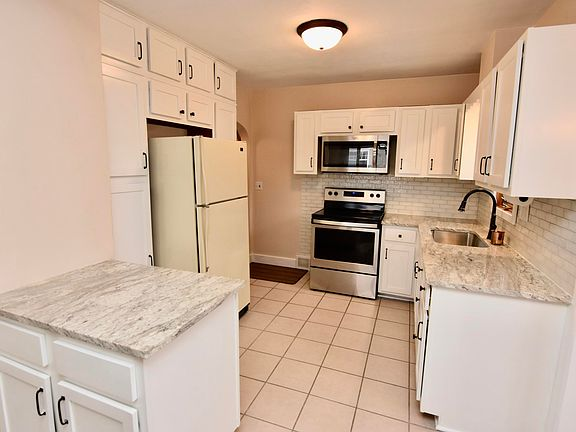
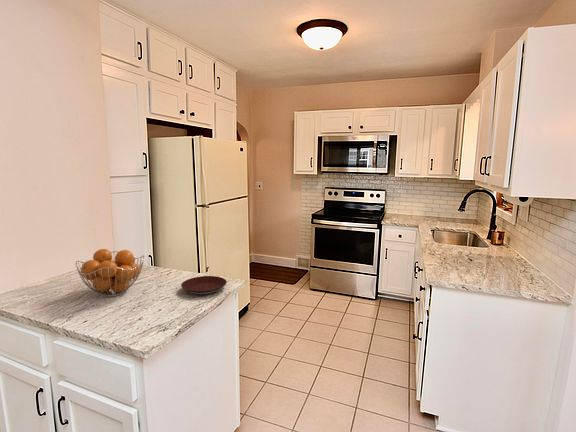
+ fruit basket (112, 271)
+ plate (204, 286)
